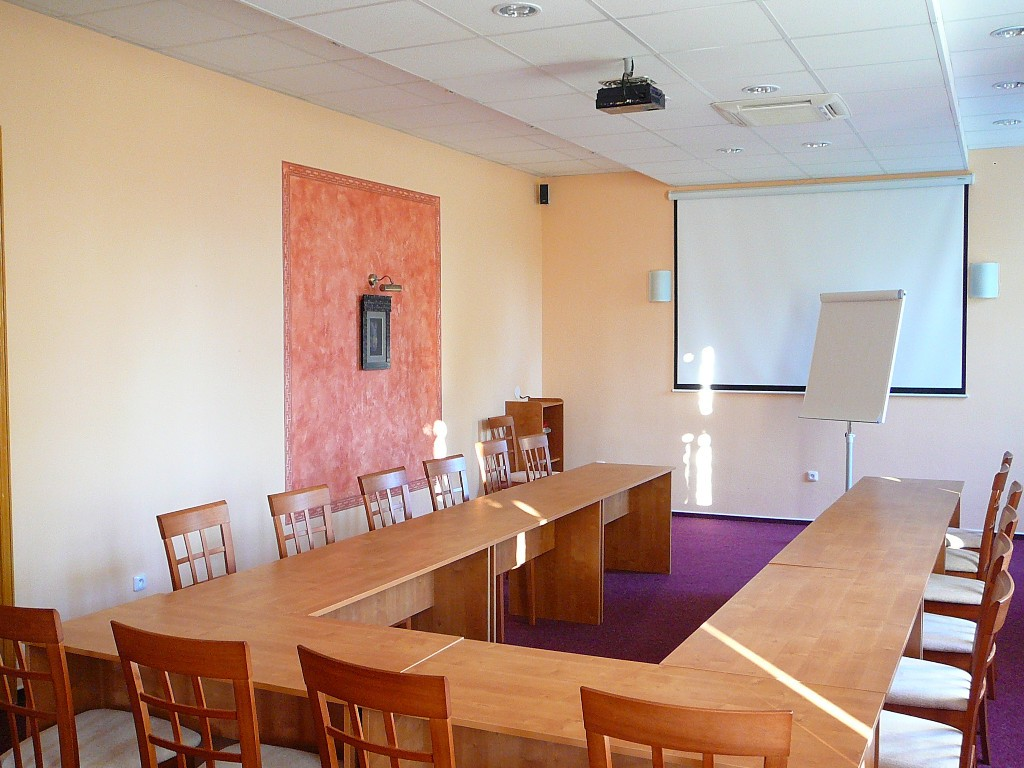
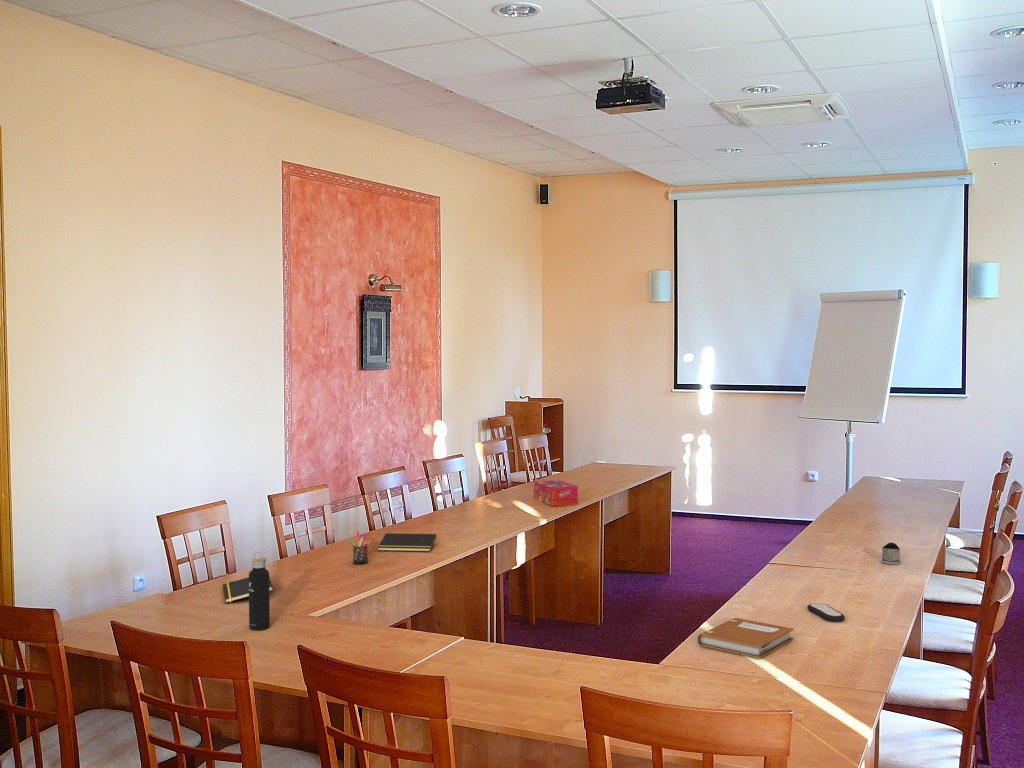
+ water bottle (259, 589)
+ remote control (826, 612)
+ notebook (746, 636)
+ tissue box (555, 492)
+ pen holder (358, 547)
+ tea glass holder (890, 553)
+ notepad (247, 587)
+ notepad (407, 542)
